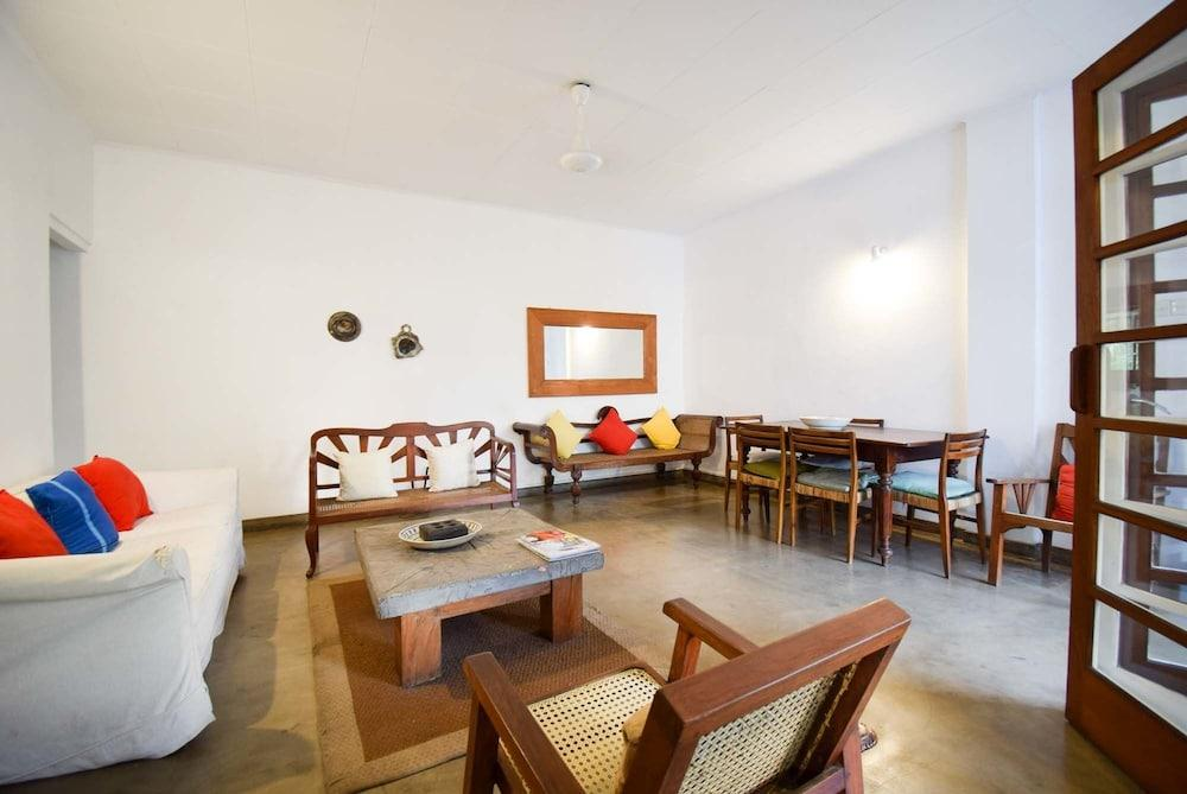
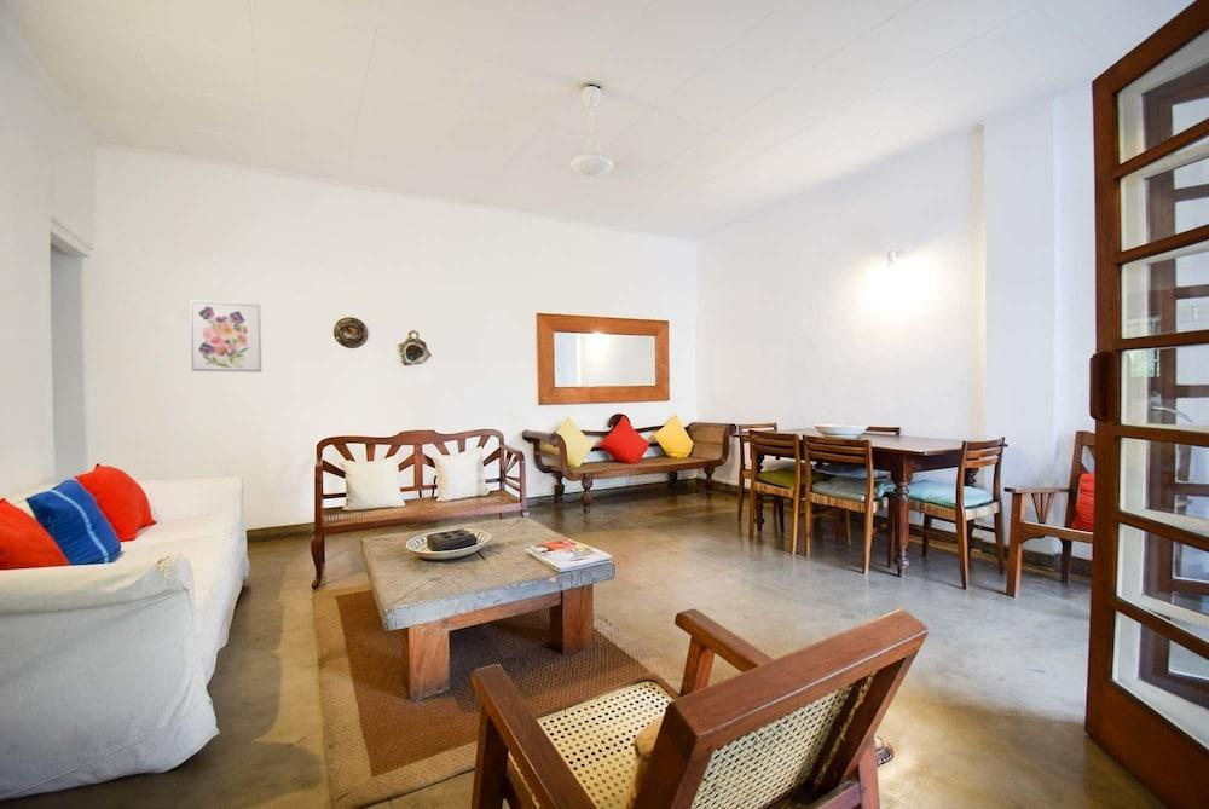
+ wall art (226, 336)
